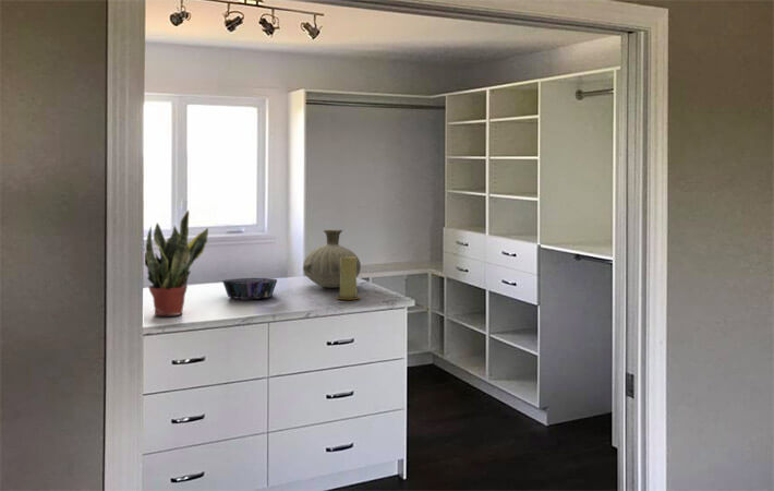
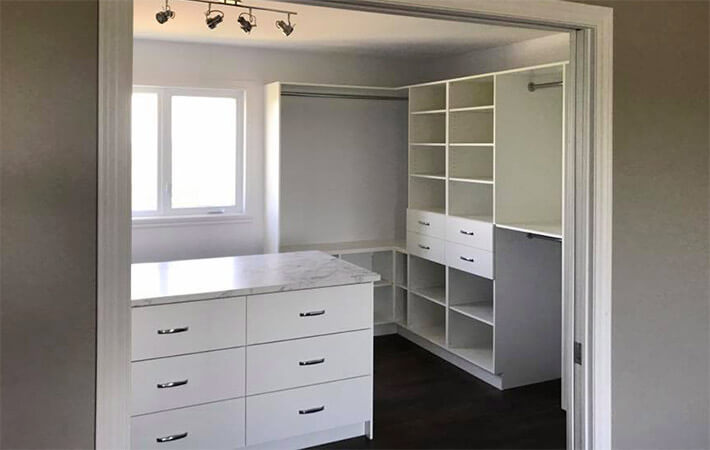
- decorative bowl (250, 288)
- vase (331, 258)
- potted plant (171, 261)
- candle (348, 277)
